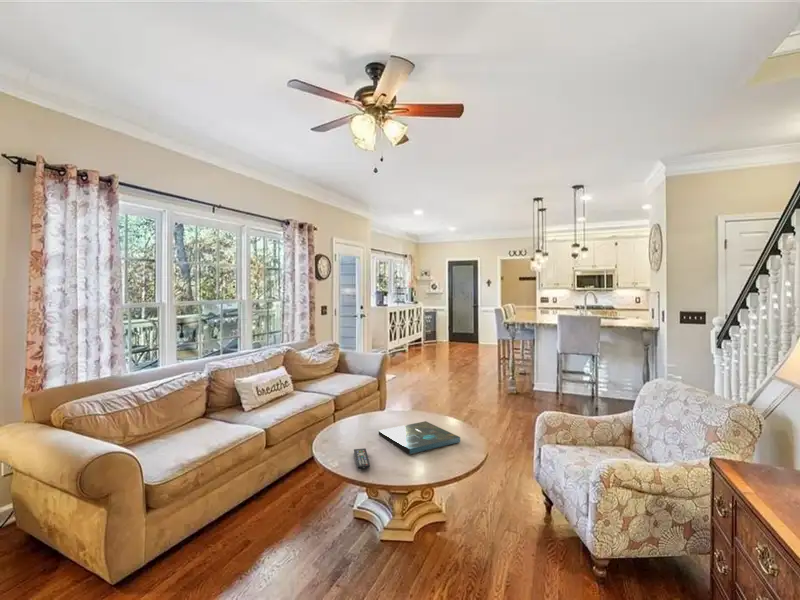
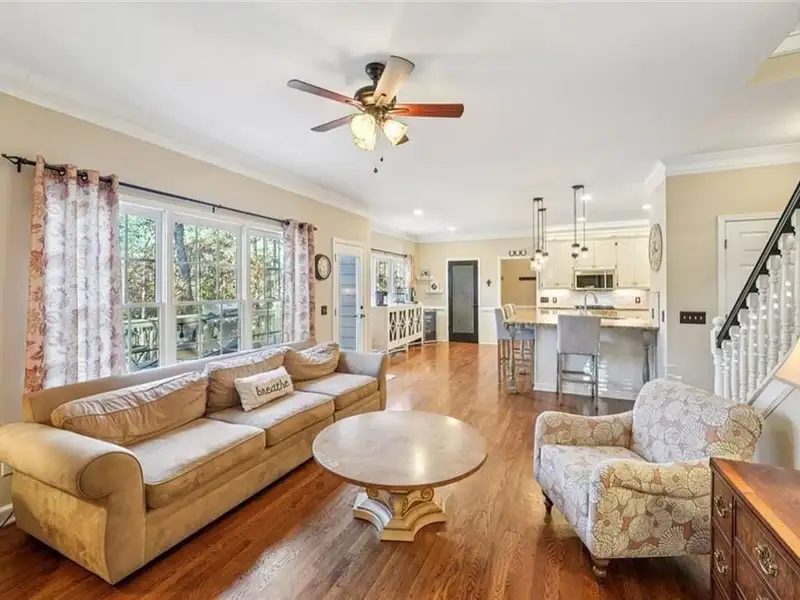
- remote control (361, 457)
- board game (418, 434)
